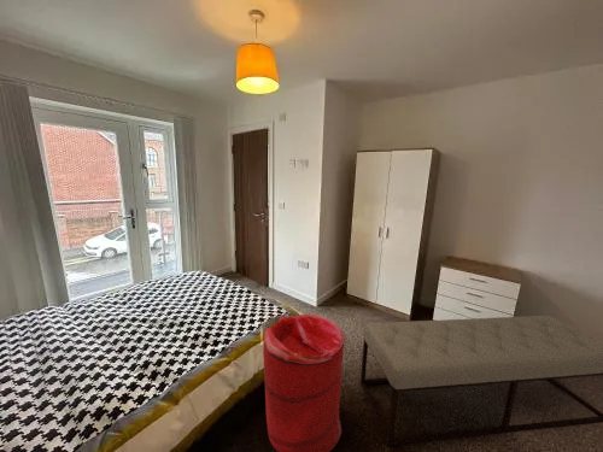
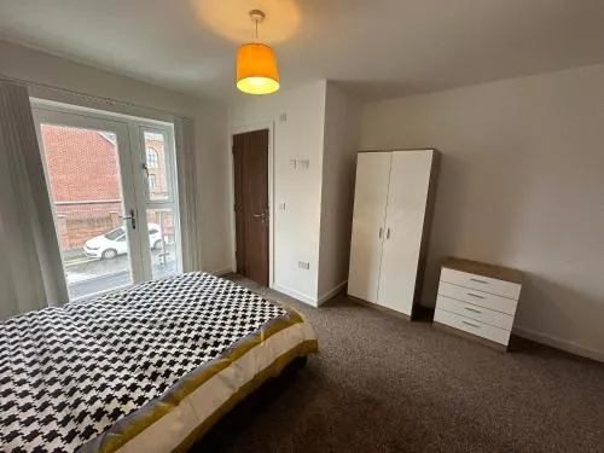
- laundry hamper (302, 377)
- bench (481, 369)
